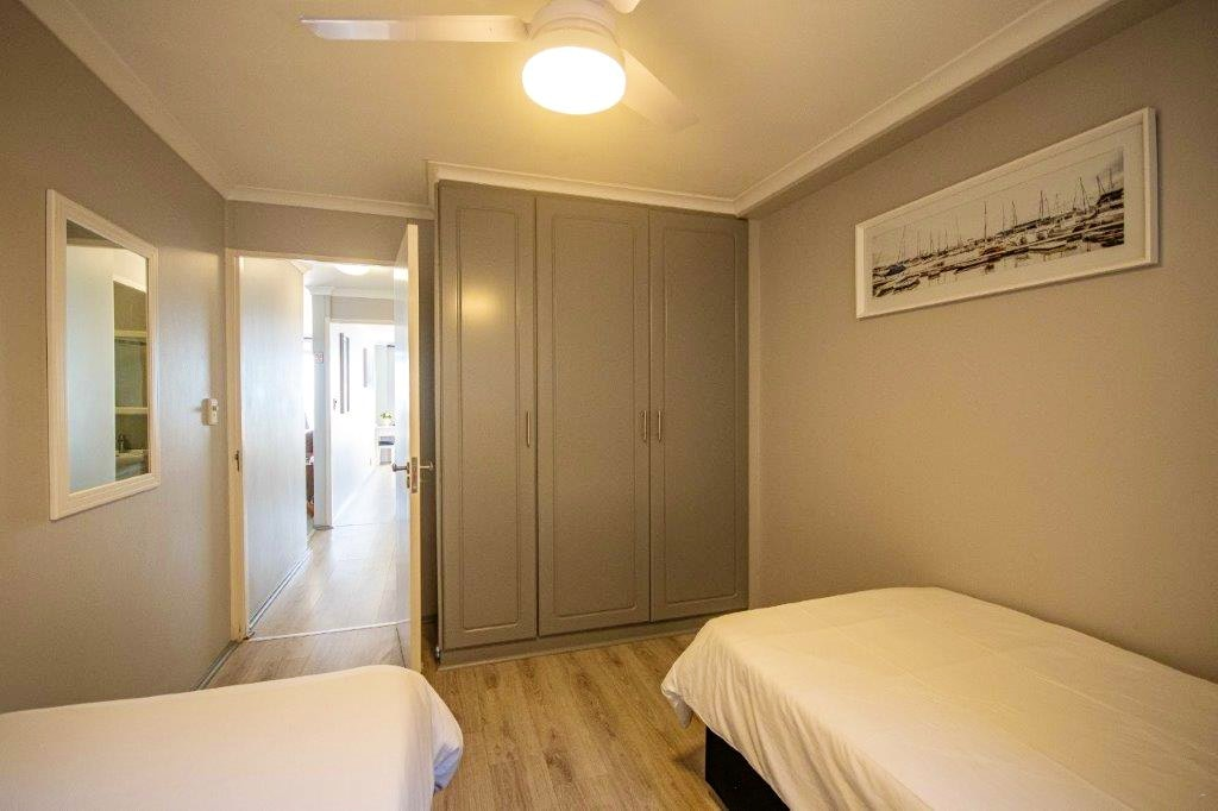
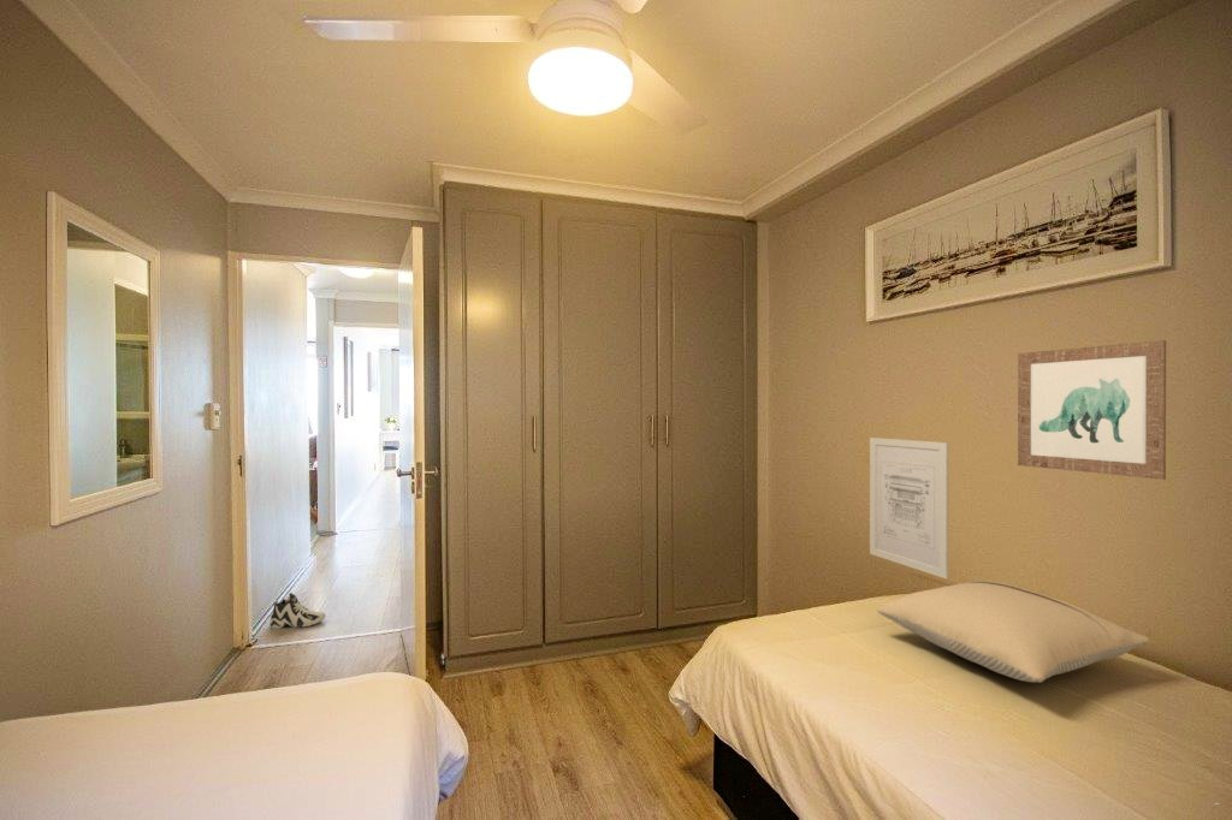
+ wall art (906, 503)
+ pillow (1001, 624)
+ wall art (1084, 409)
+ sneaker (297, 608)
